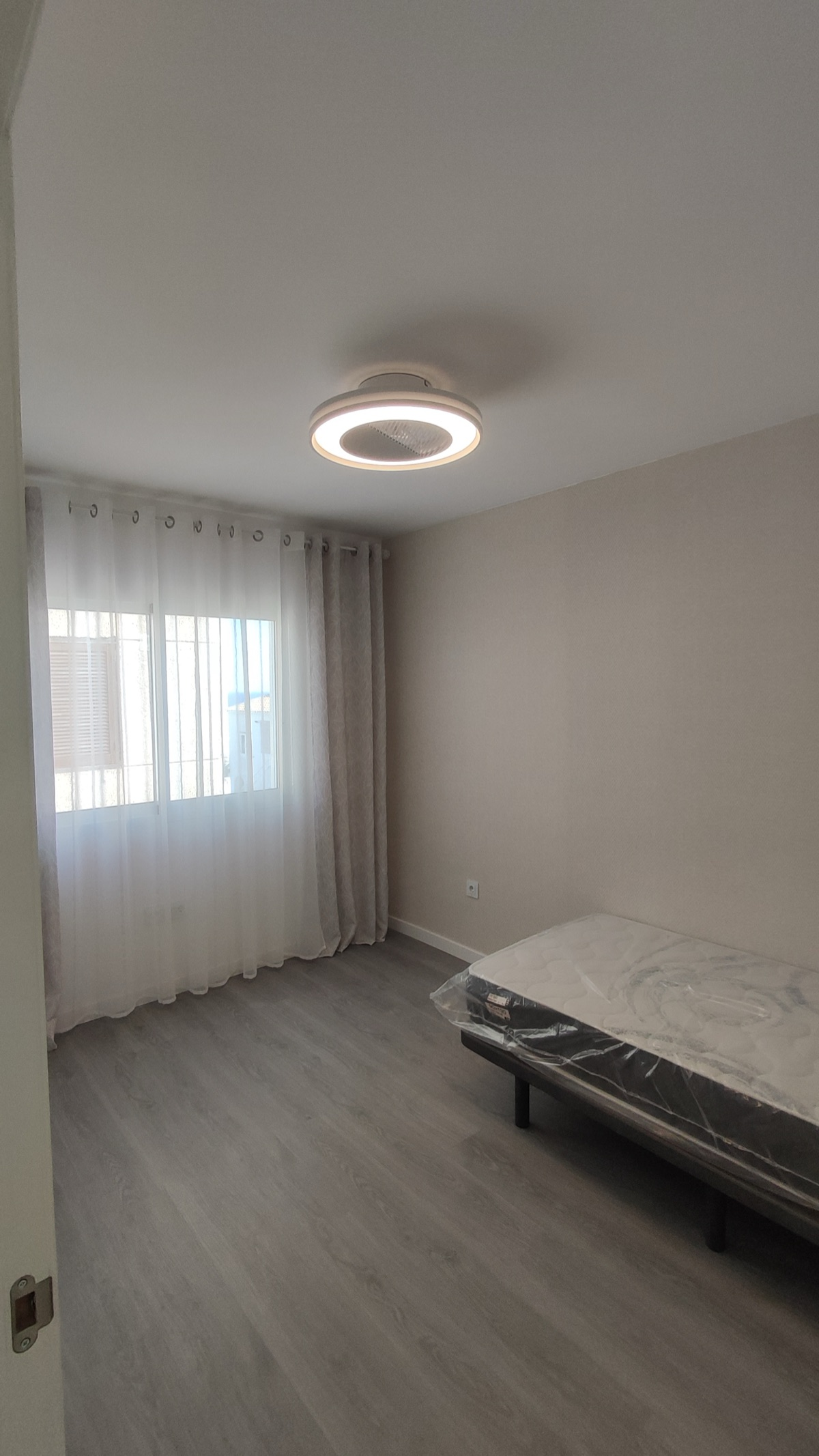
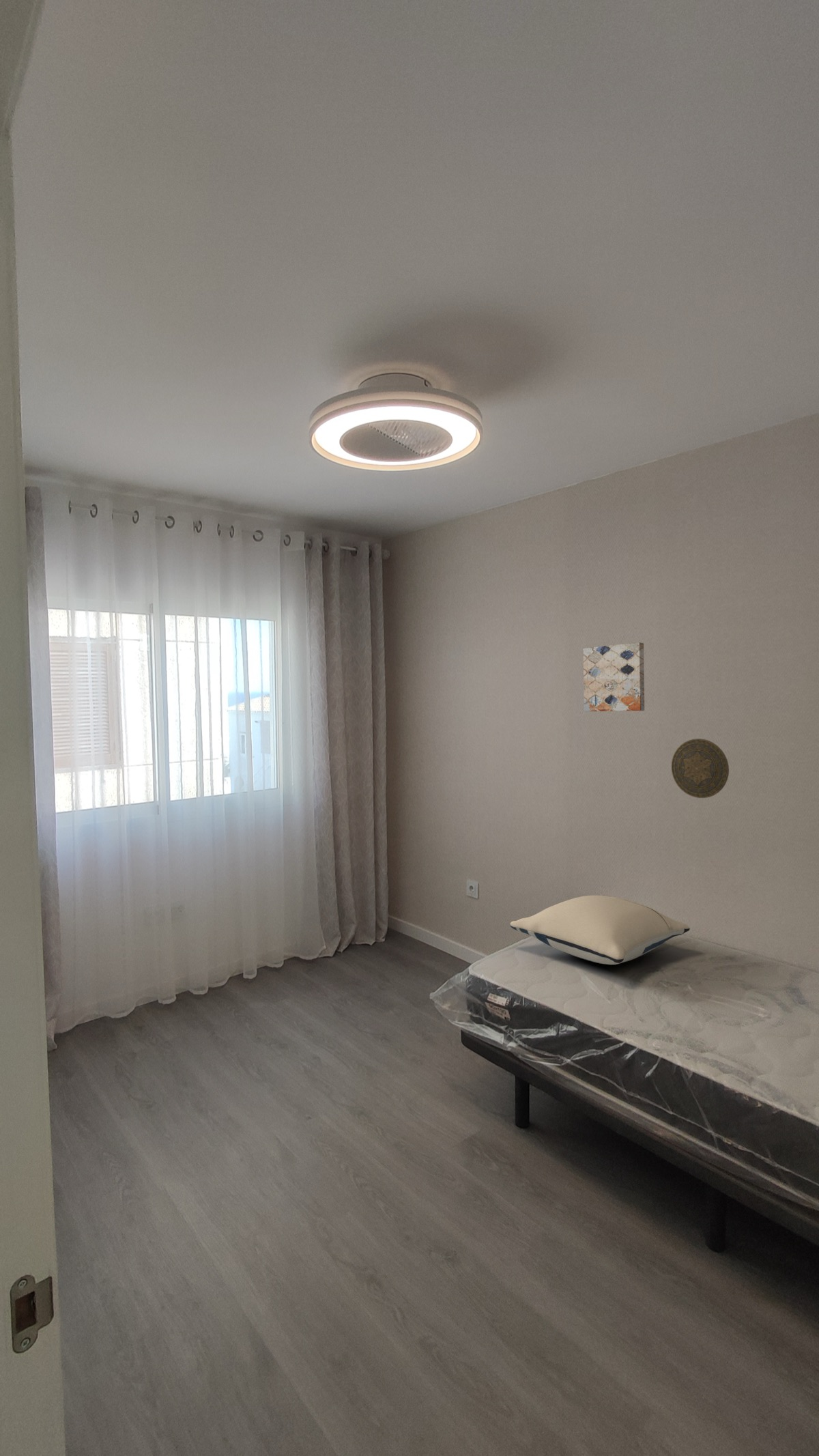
+ pillow (599, 926)
+ wall art (613, 678)
+ decorative plate (698, 768)
